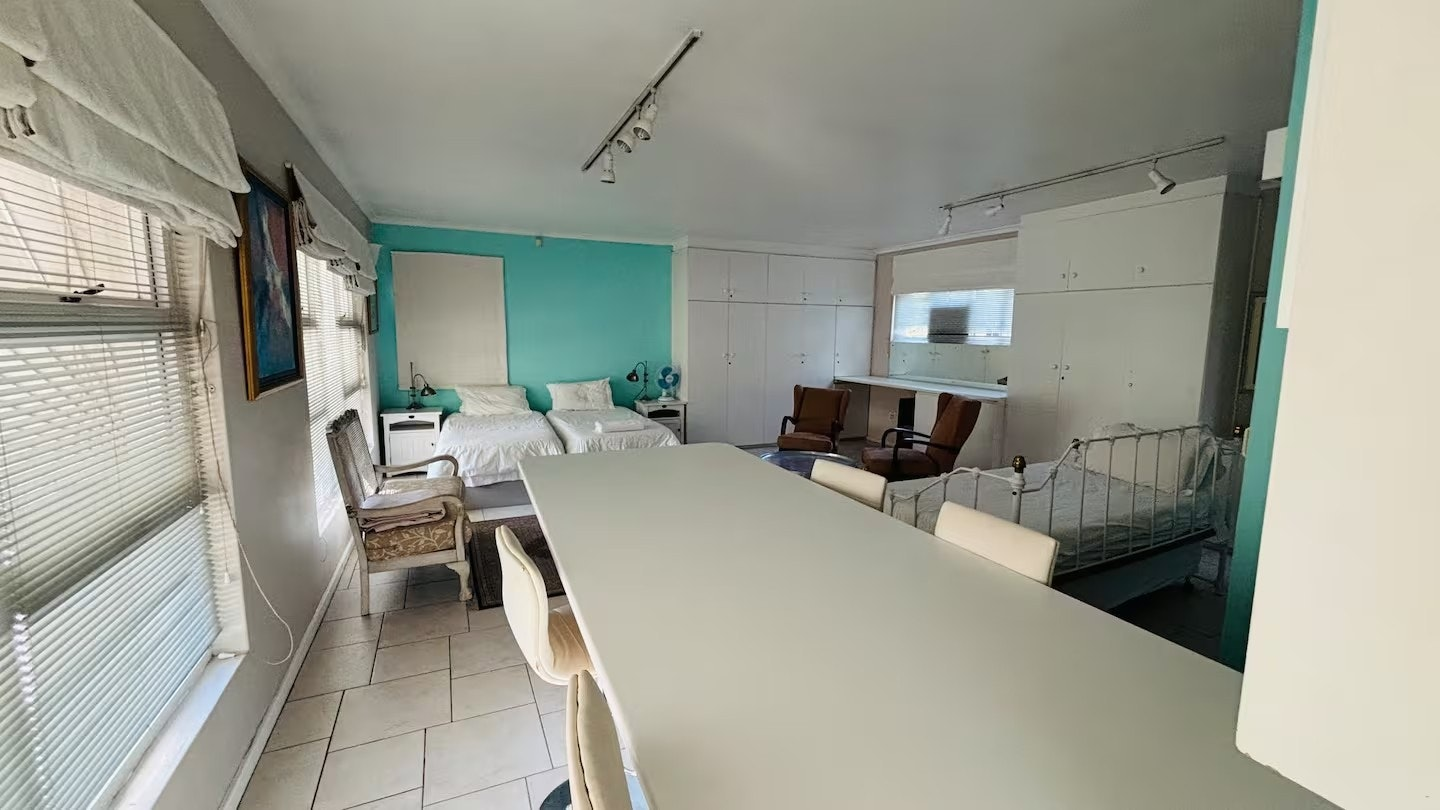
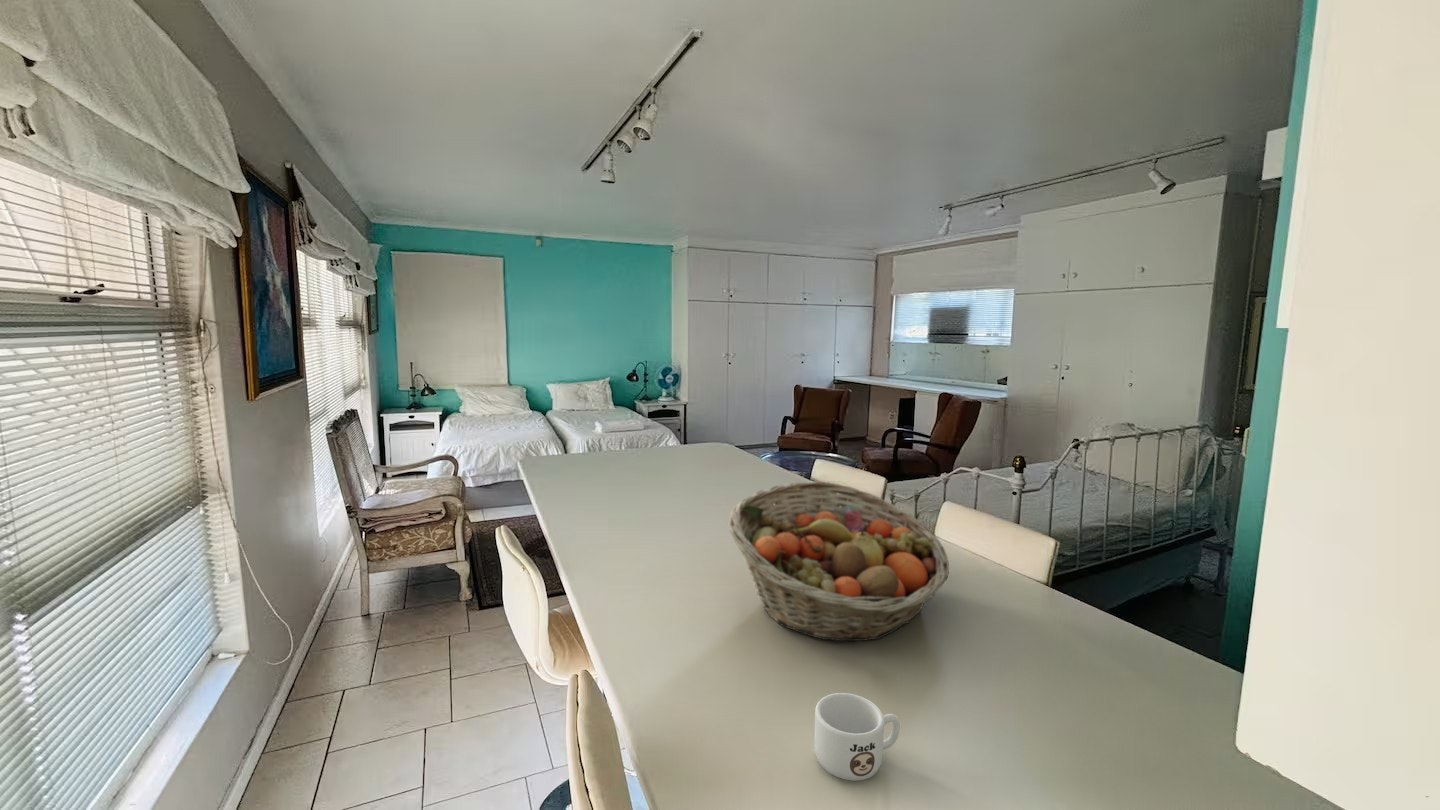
+ fruit basket (838, 552)
+ mug (858, 734)
